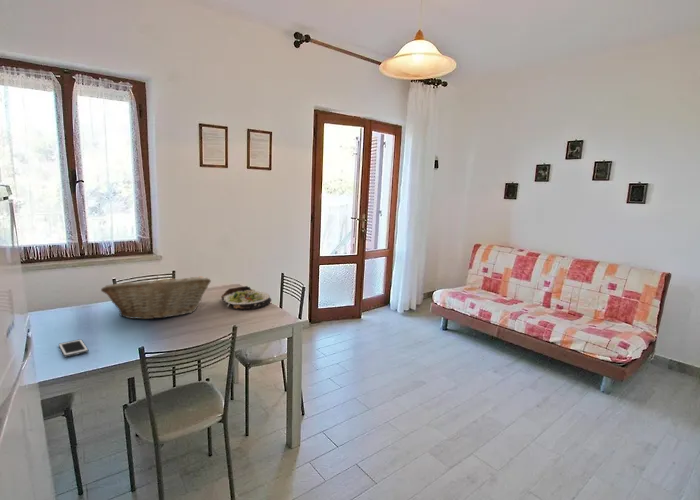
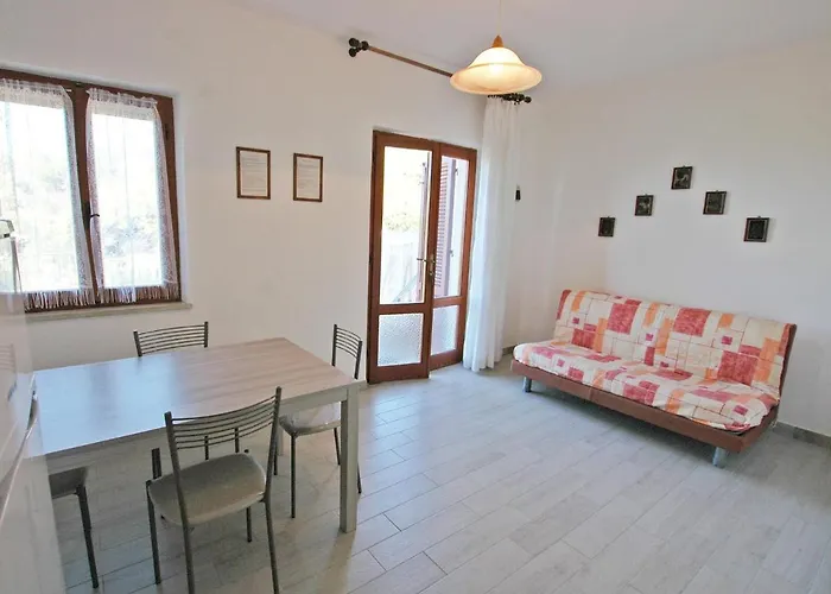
- fruit basket (159, 292)
- salad plate (247, 296)
- cell phone (73, 347)
